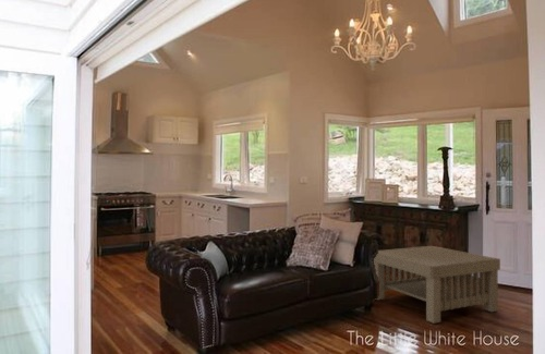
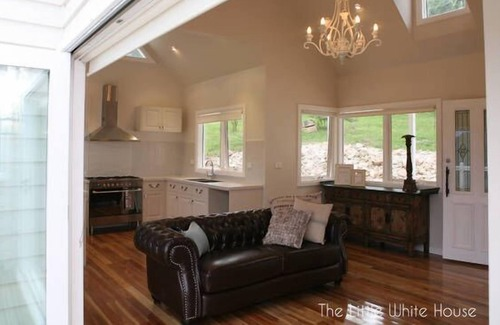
- coffee table (432, 279)
